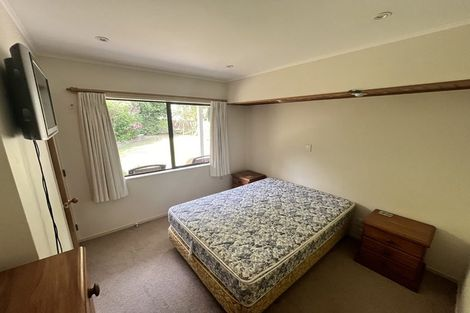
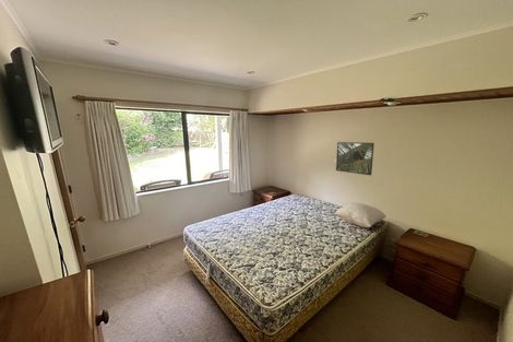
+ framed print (353, 157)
+ pillow (360, 213)
